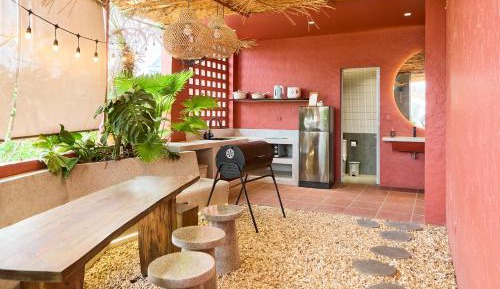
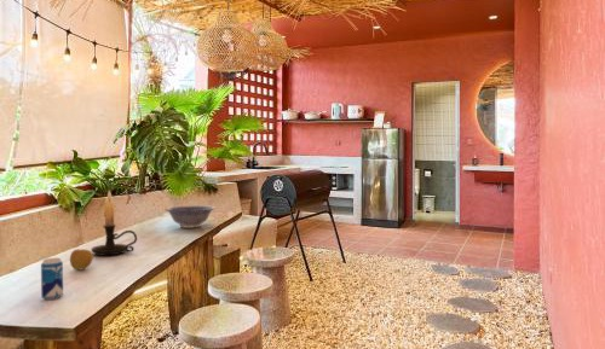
+ candle holder (113, 221)
+ decorative bowl (190, 216)
+ beverage can (52, 278)
+ apple (81, 258)
